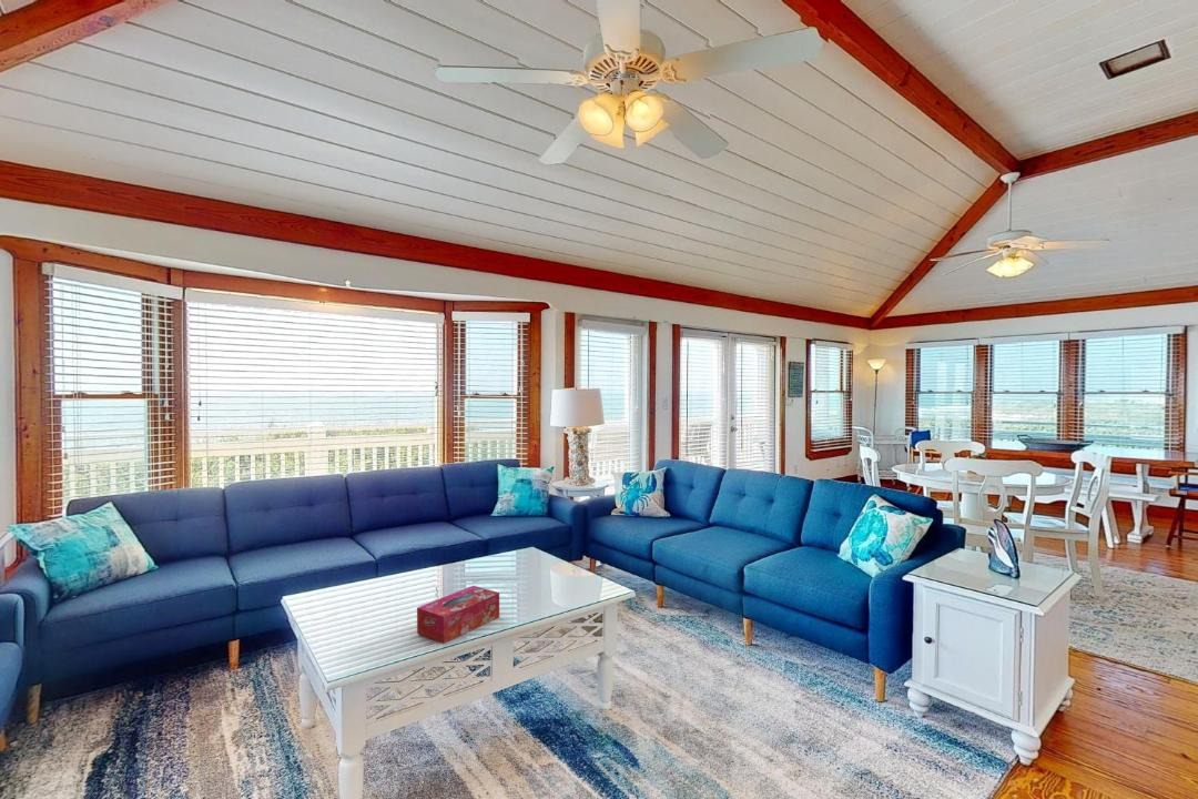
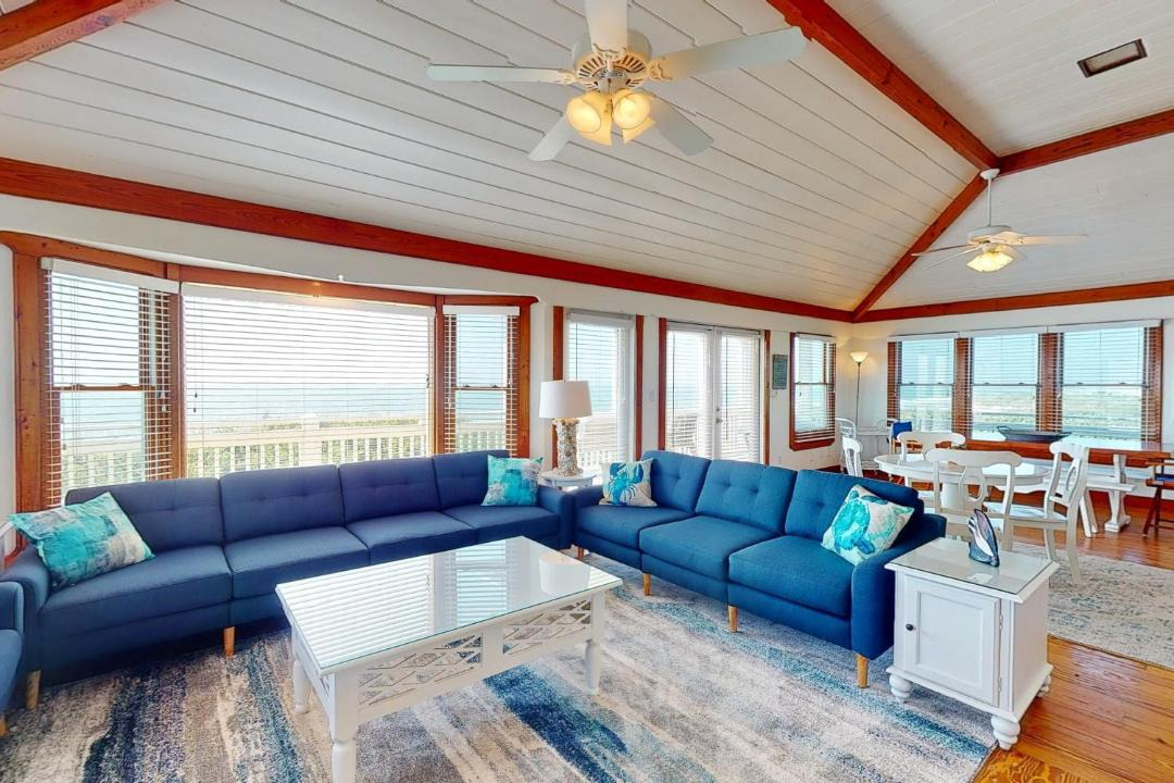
- tissue box (459, 611)
